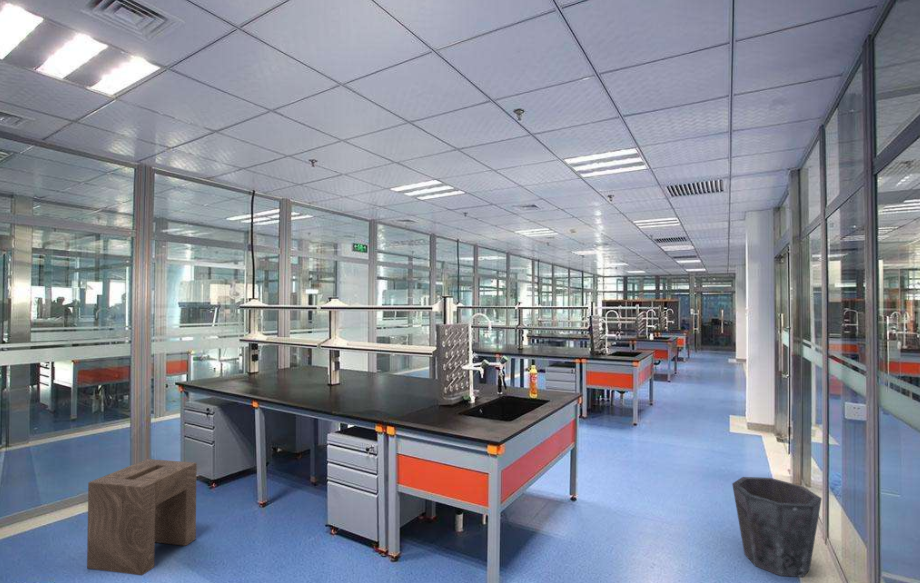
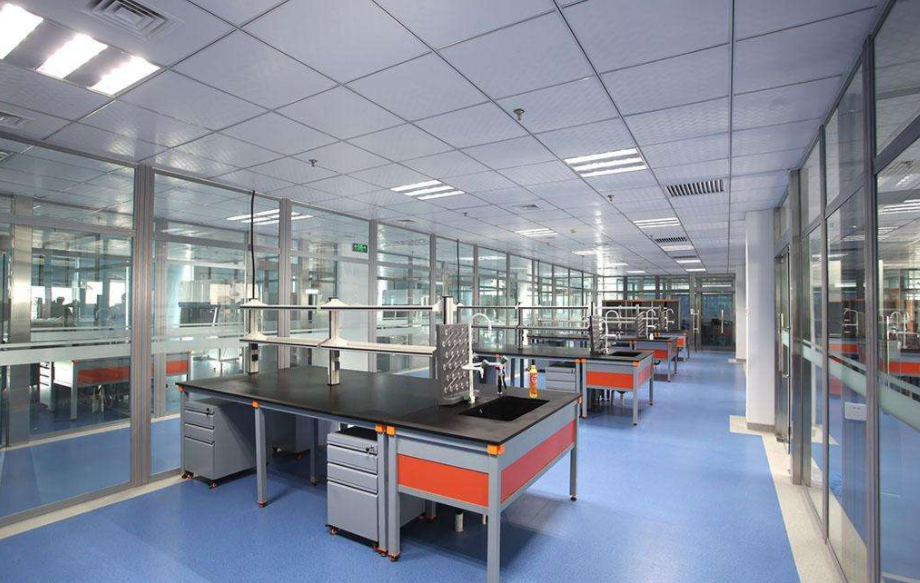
- stool (145, 512)
- waste bin (775, 525)
